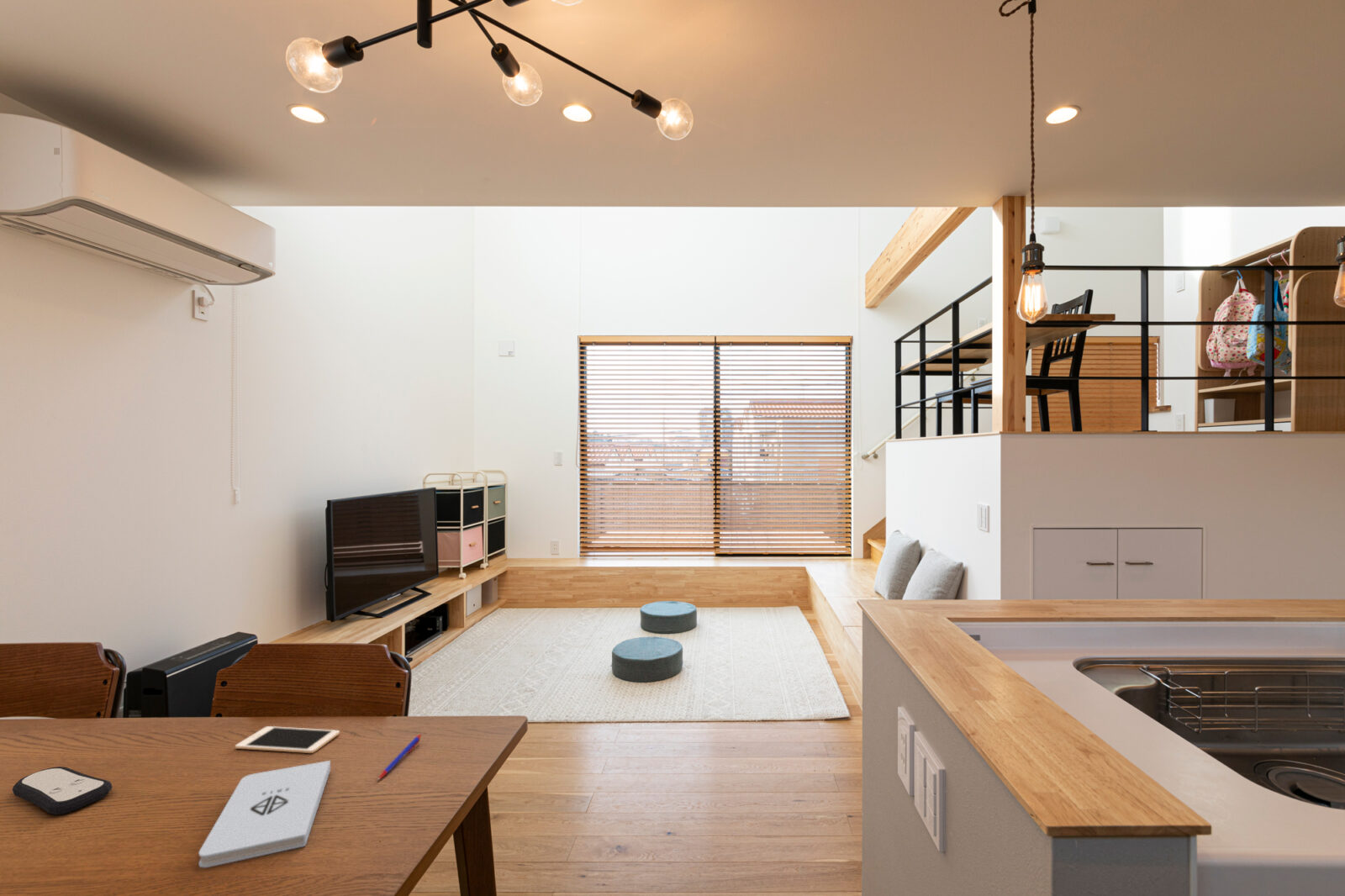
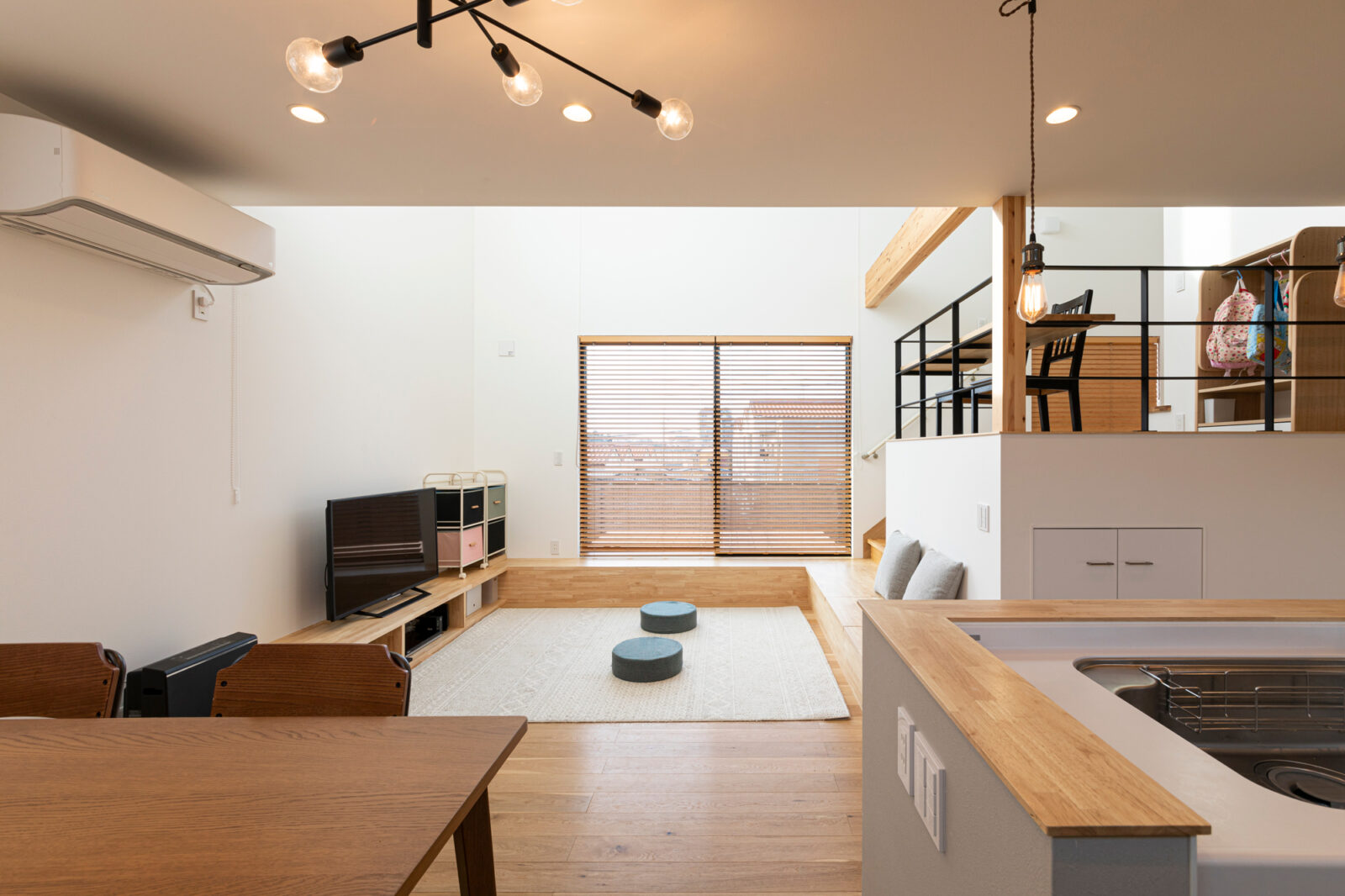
- pen (400, 756)
- remote control (60, 788)
- cell phone (288, 739)
- notepad (272, 808)
